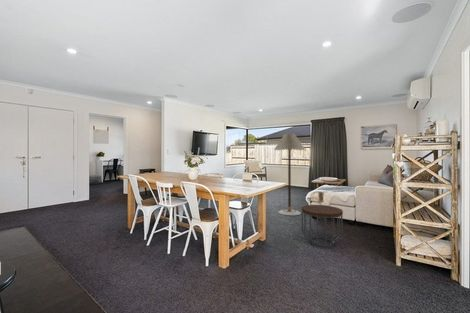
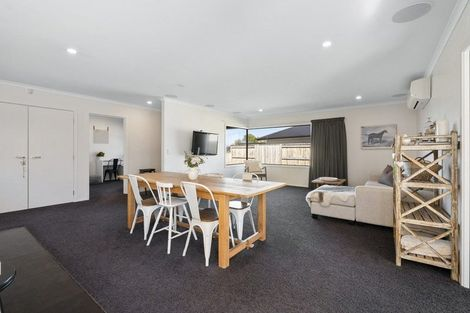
- floor lamp (289, 173)
- side table (324, 225)
